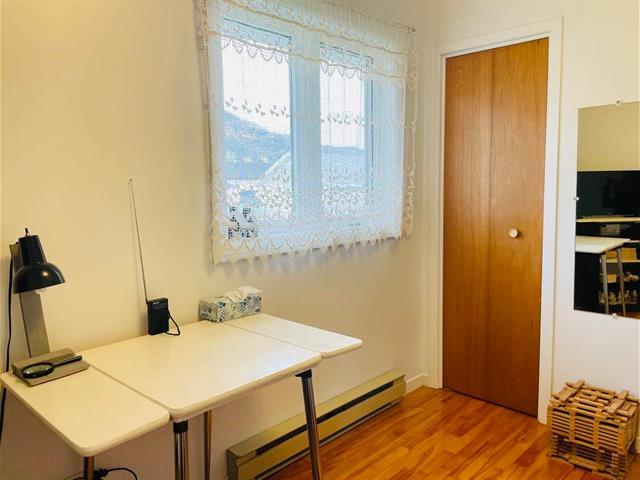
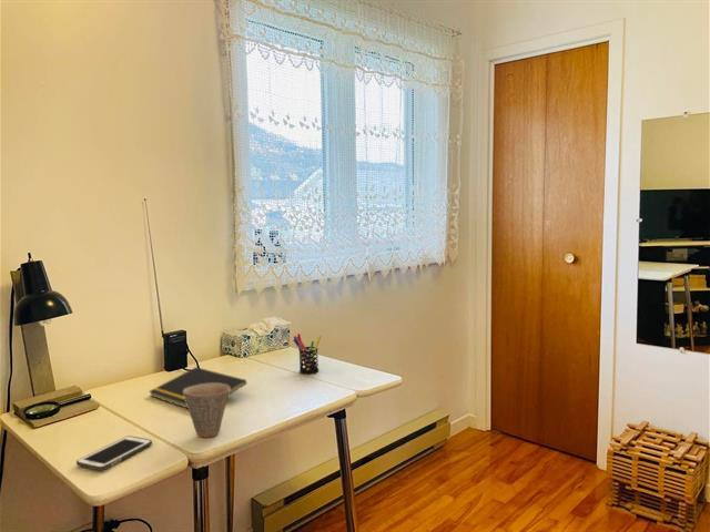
+ notepad (197, 385)
+ cup (207, 410)
+ cell phone (115, 452)
+ pen holder (307, 352)
